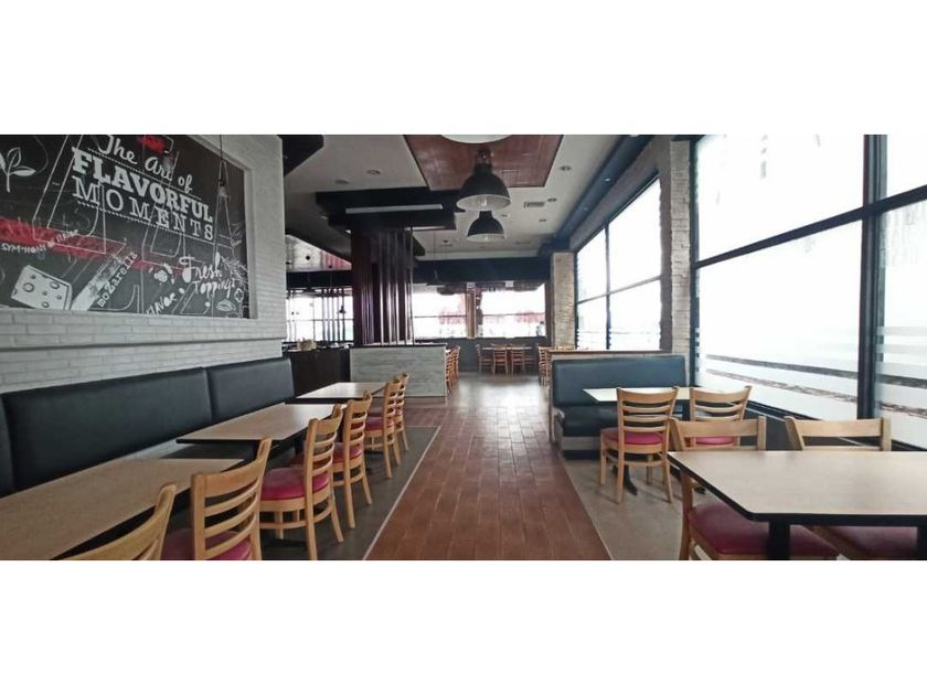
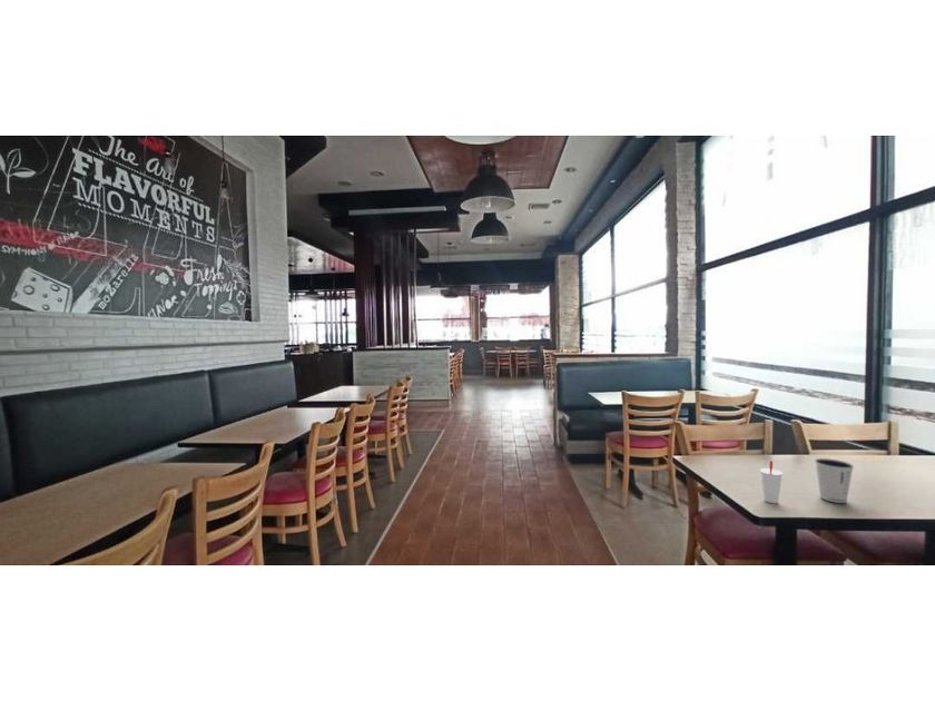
+ cup (770, 481)
+ dixie cup (833, 481)
